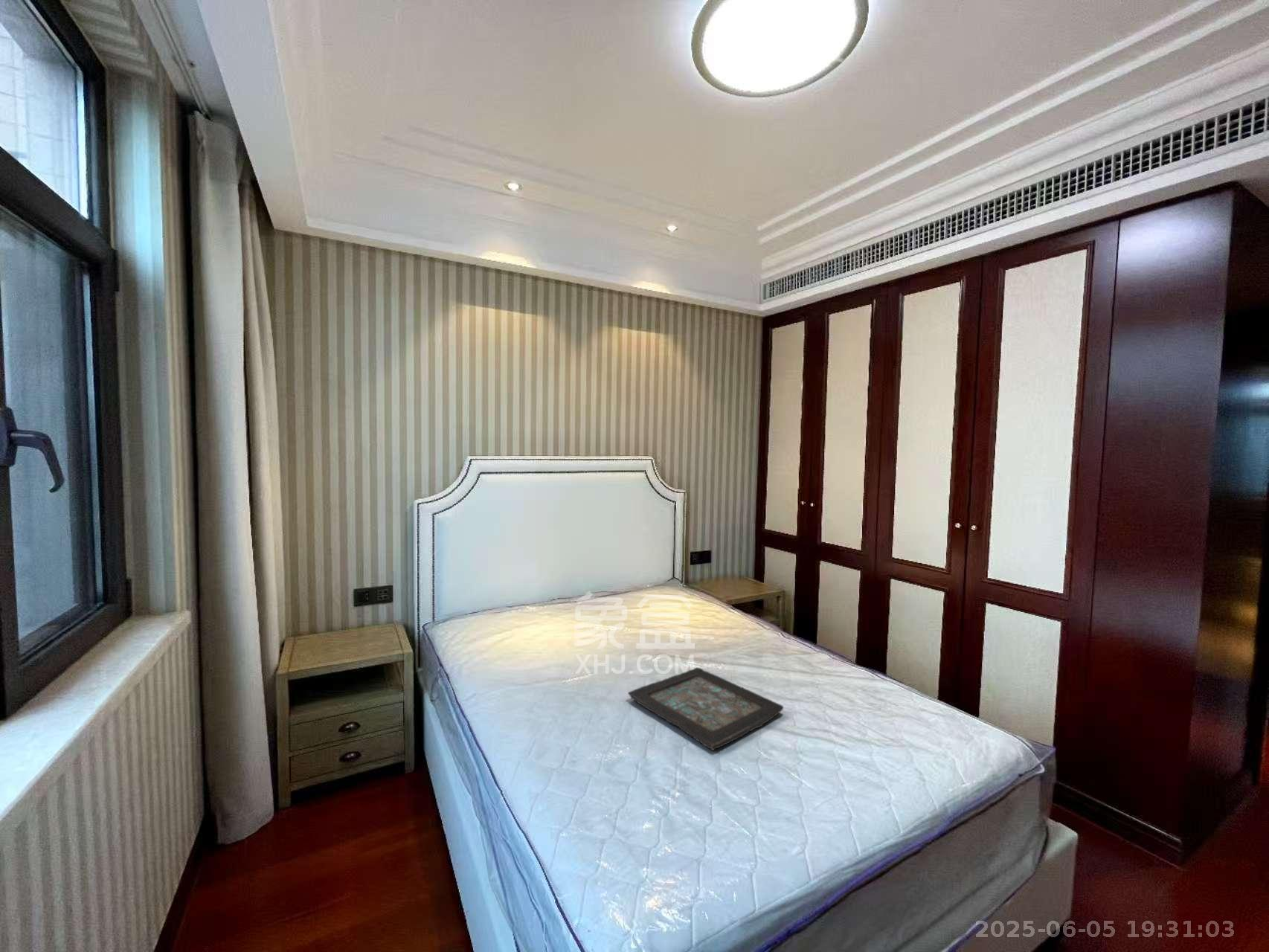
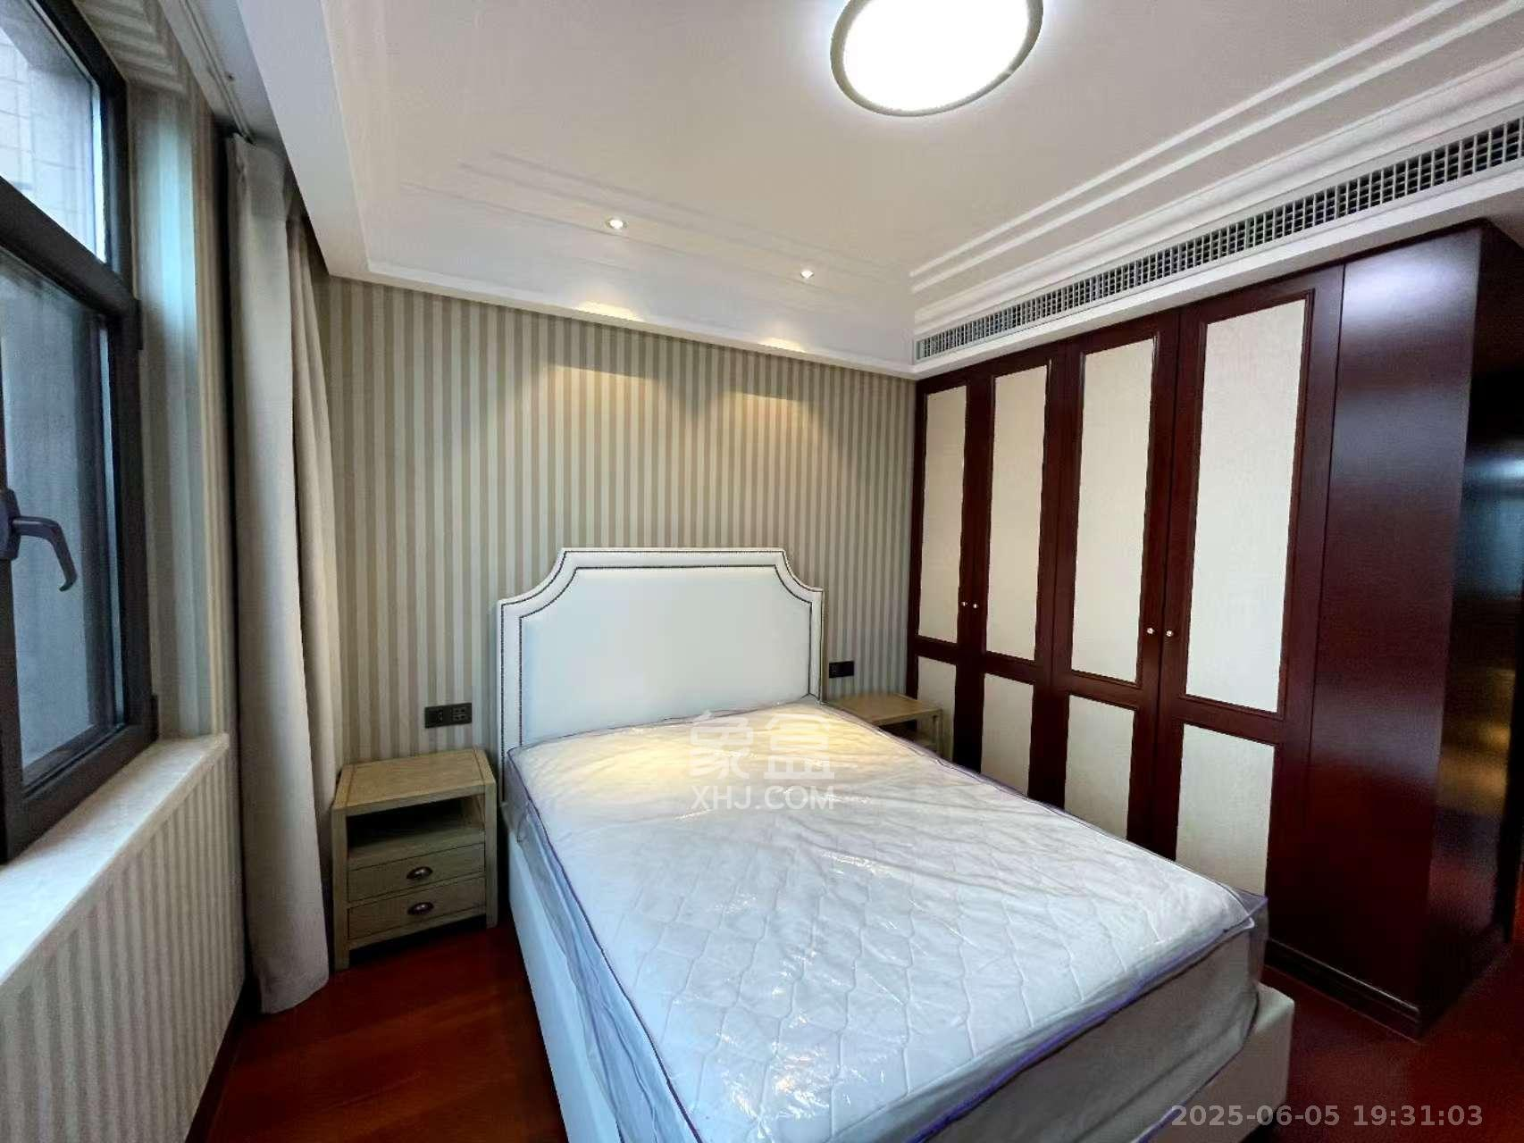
- decorative tray (704, 703)
